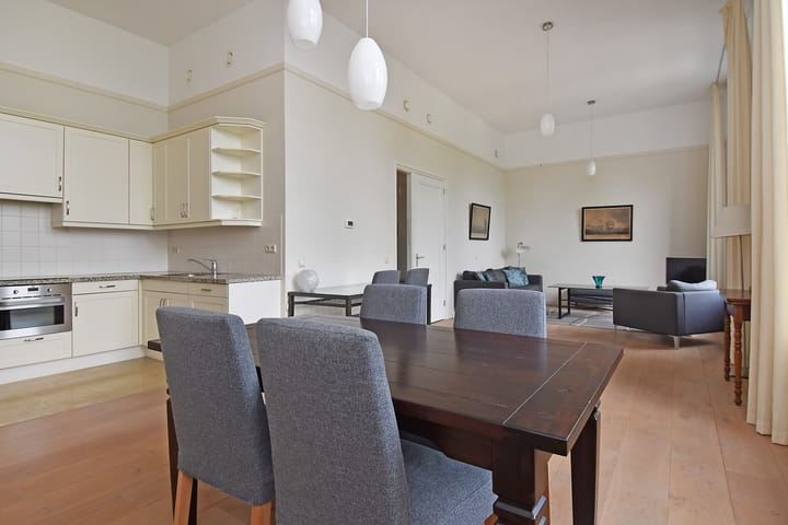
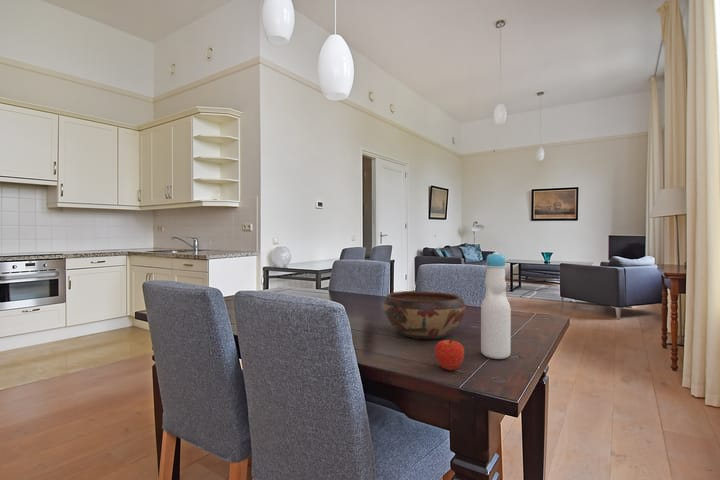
+ decorative bowl (423, 314)
+ bottle (495, 304)
+ fruit (449, 353)
